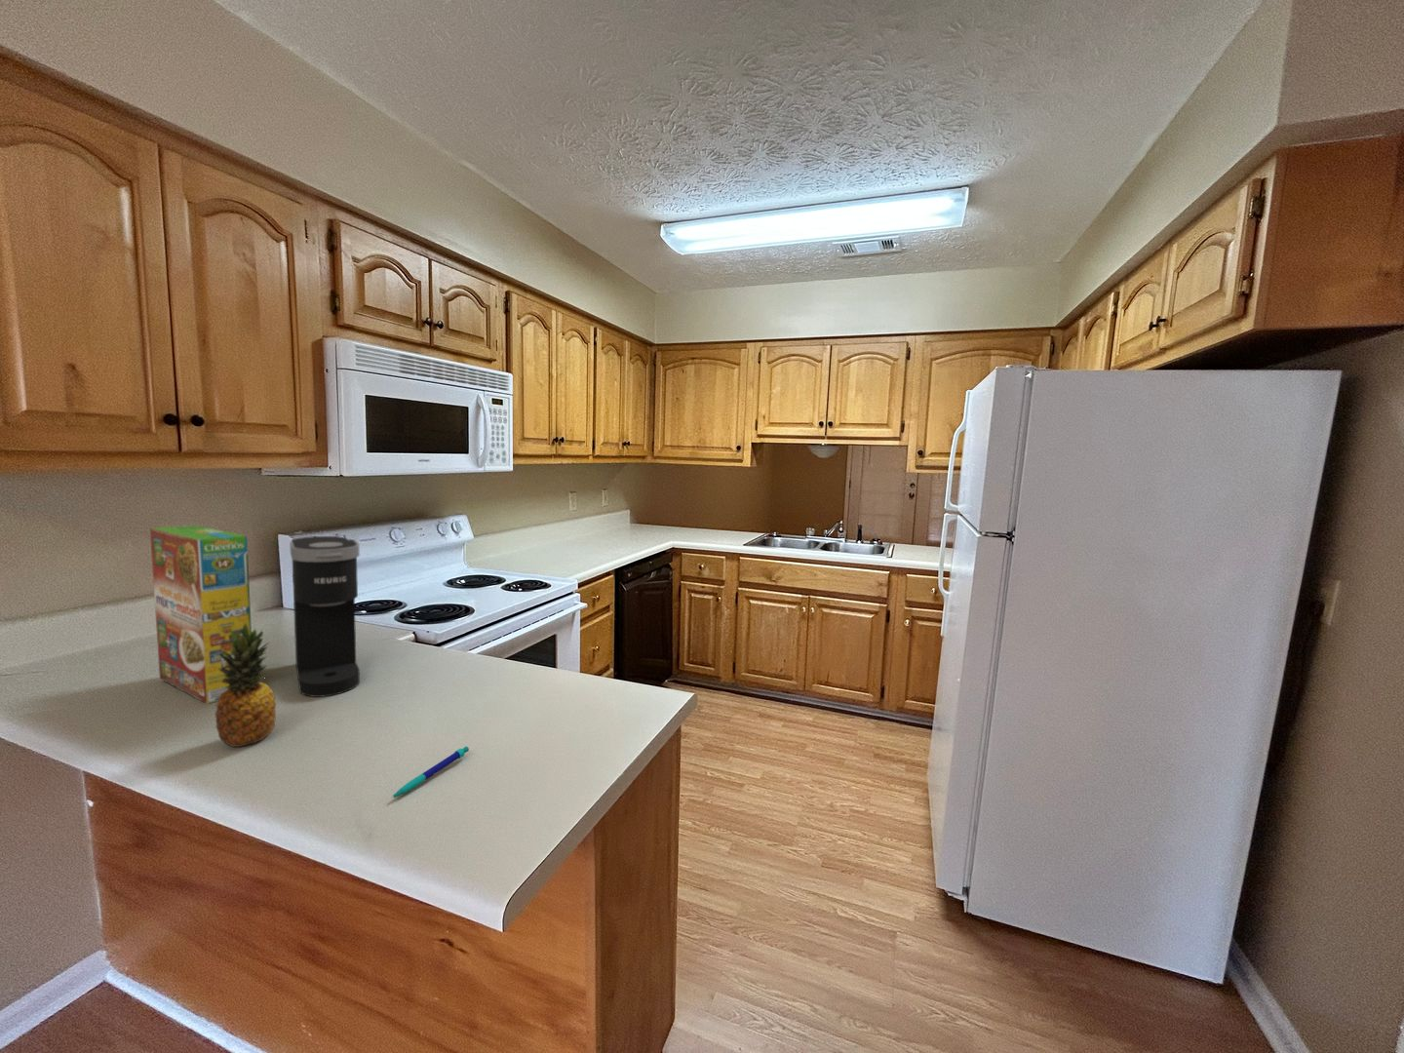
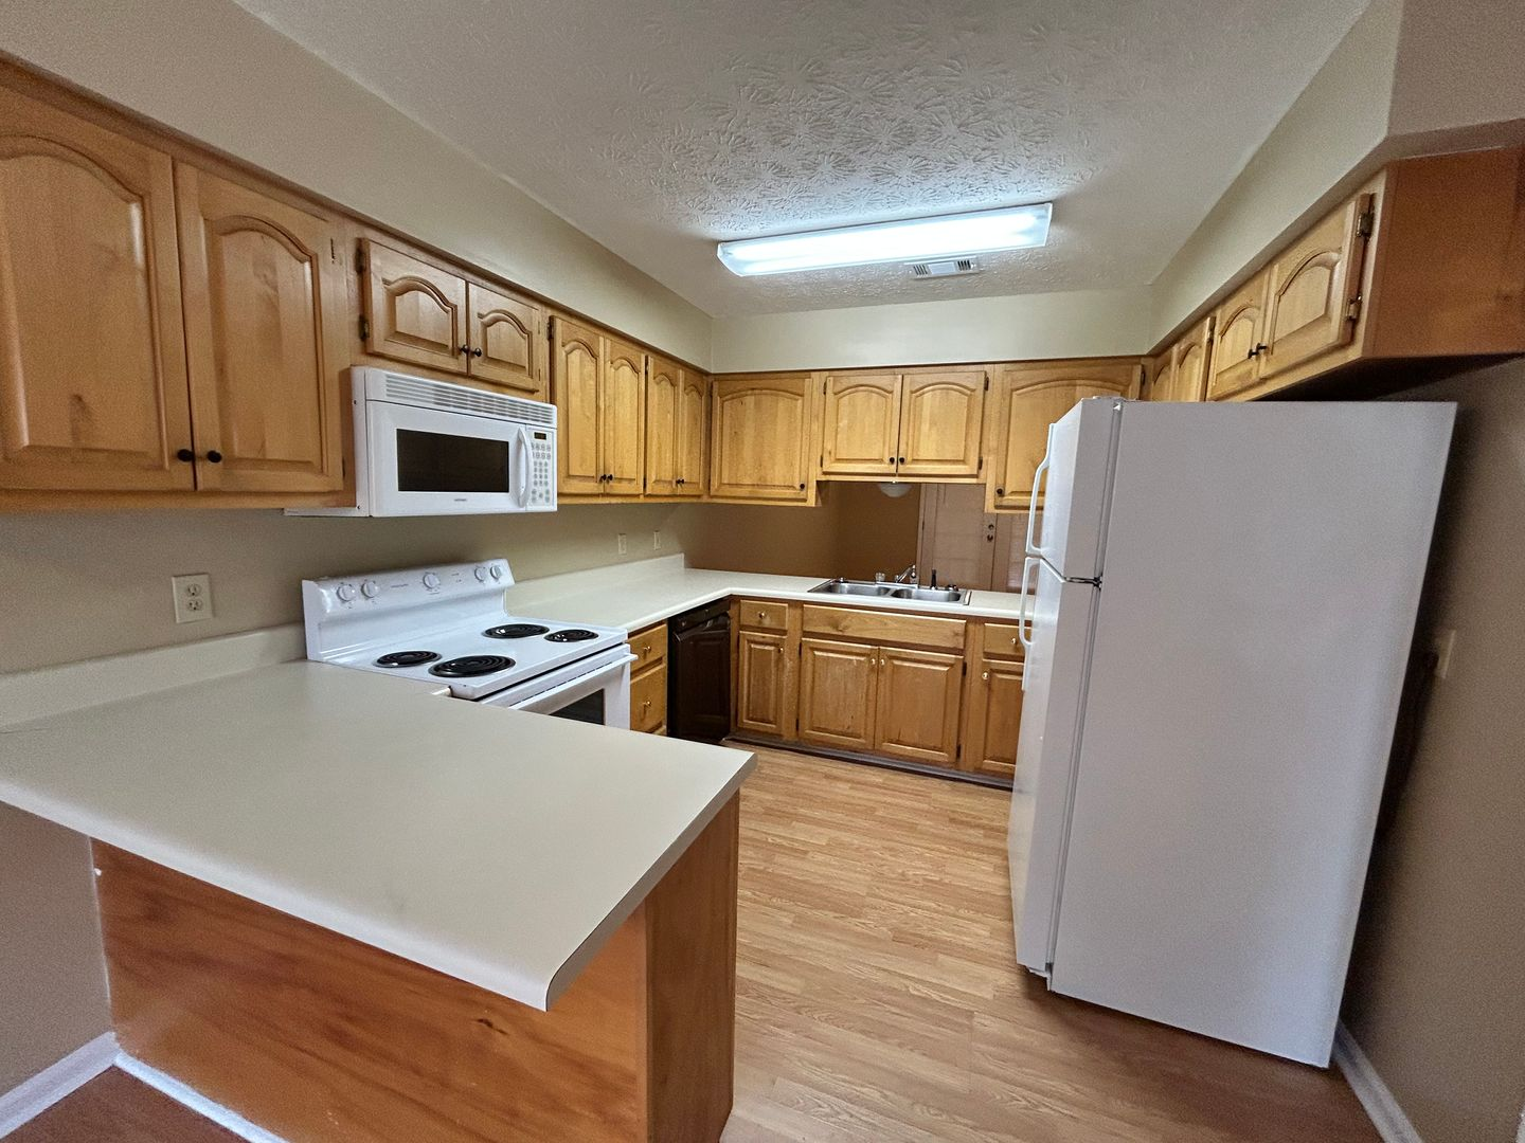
- cereal box (202, 609)
- coffee maker (325, 607)
- fruit (244, 681)
- pen (431, 770)
